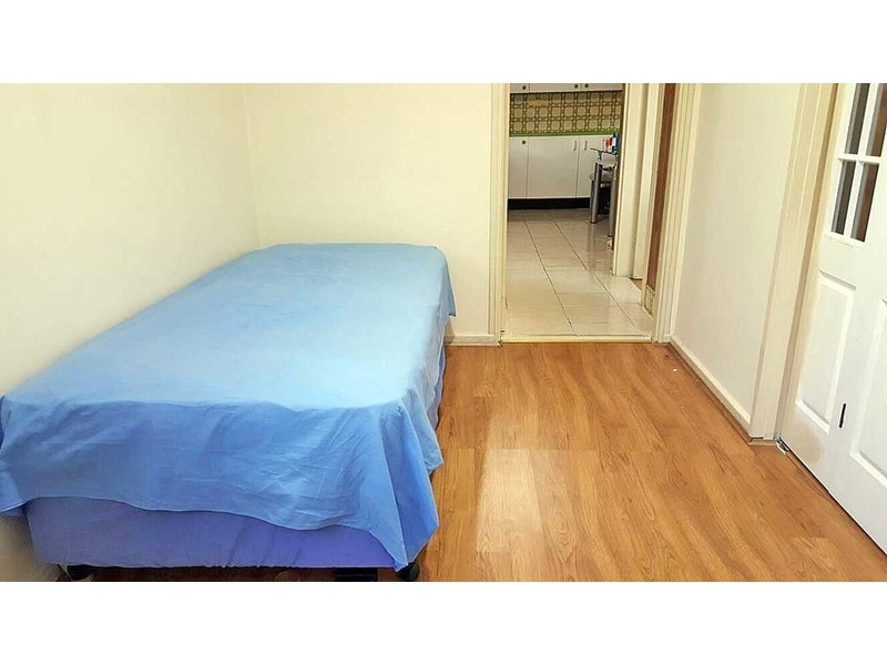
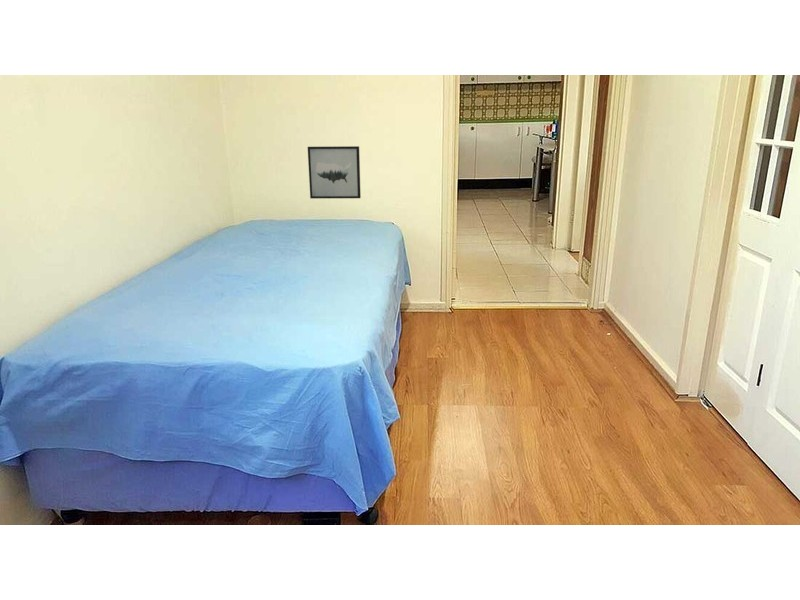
+ wall art (334, 172)
